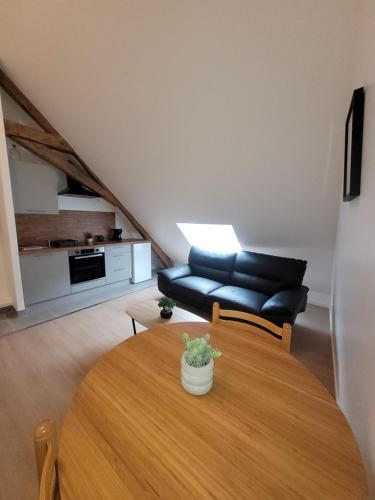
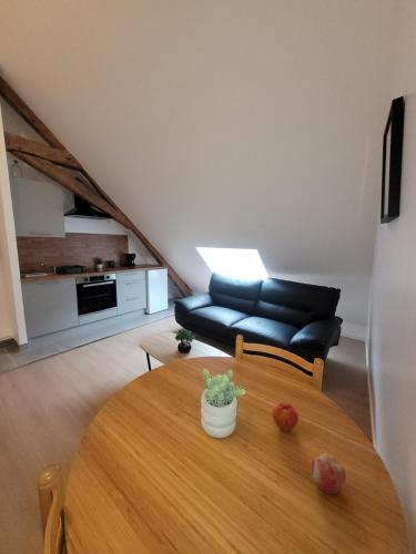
+ fruit (327, 473)
+ fruit (285, 416)
